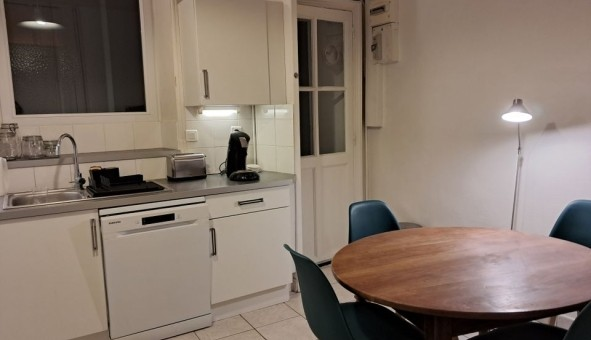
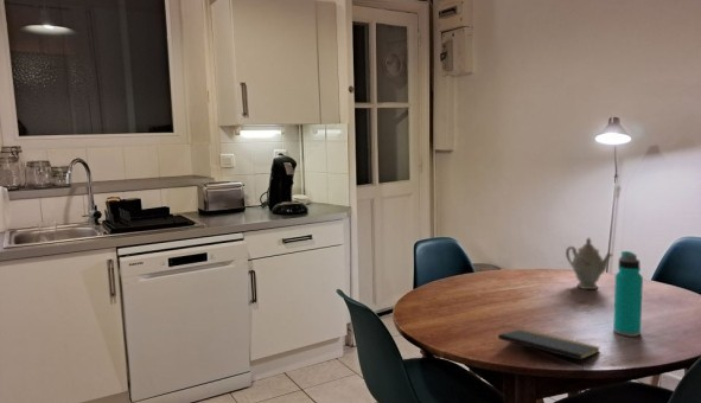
+ water bottle (627, 293)
+ chinaware (588, 262)
+ notepad (548, 343)
